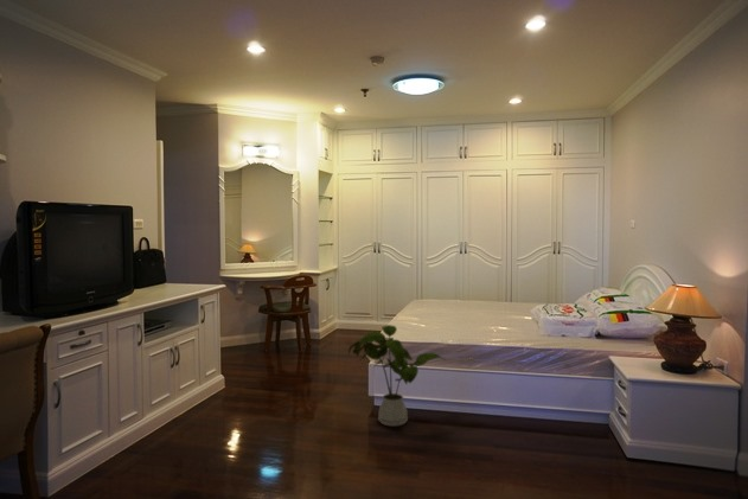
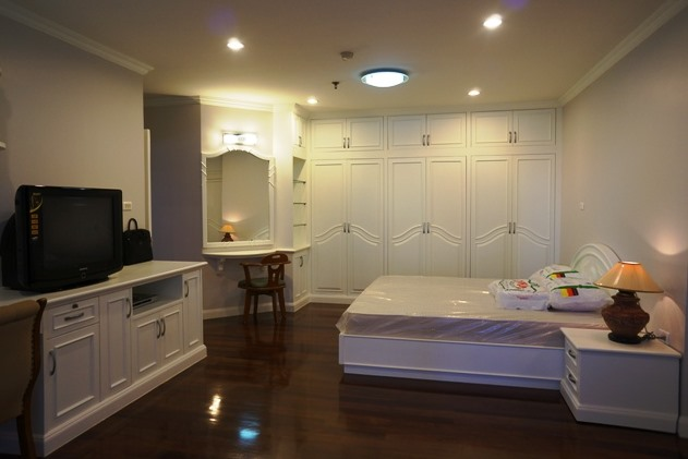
- house plant (396, 378)
